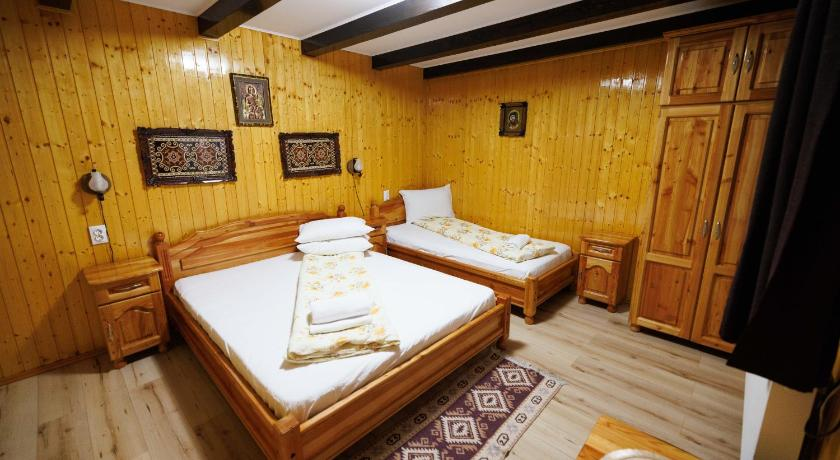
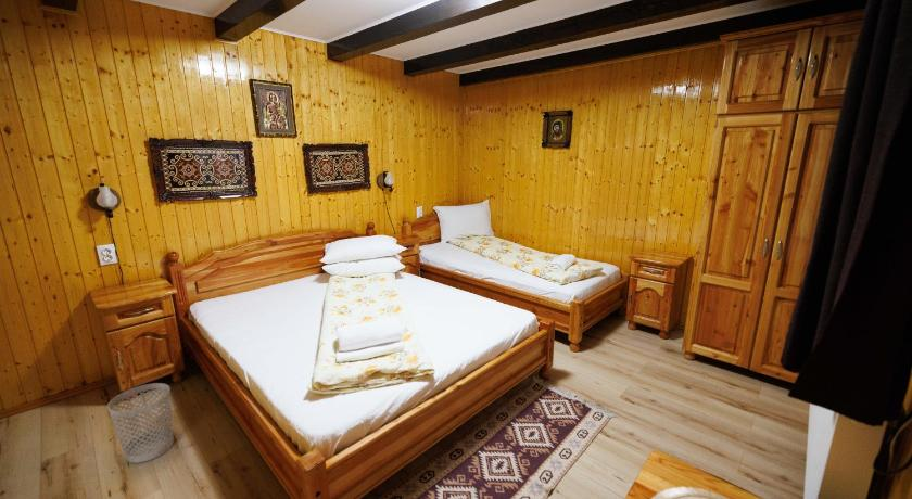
+ wastebasket (144, 423)
